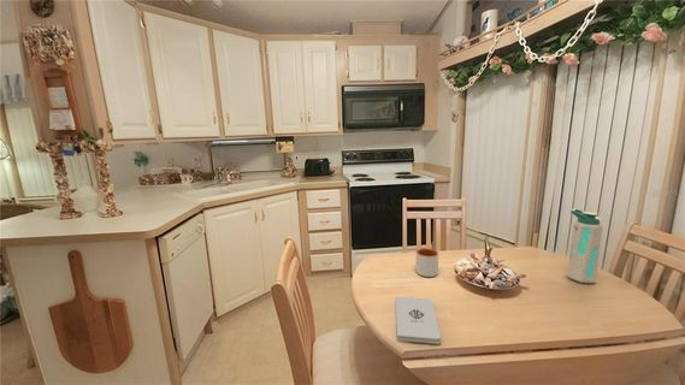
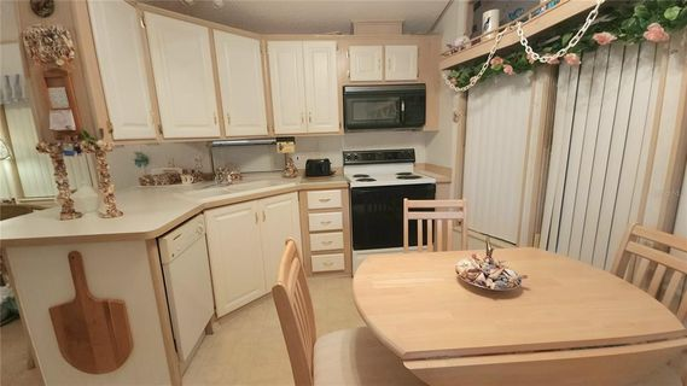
- mug (425, 260)
- notepad (415, 316)
- water bottle (583, 245)
